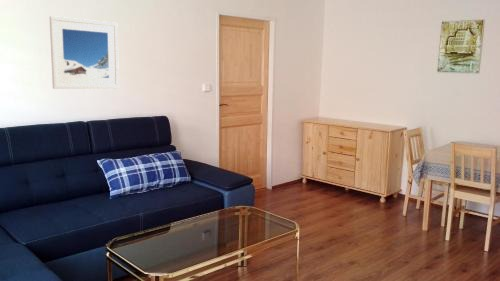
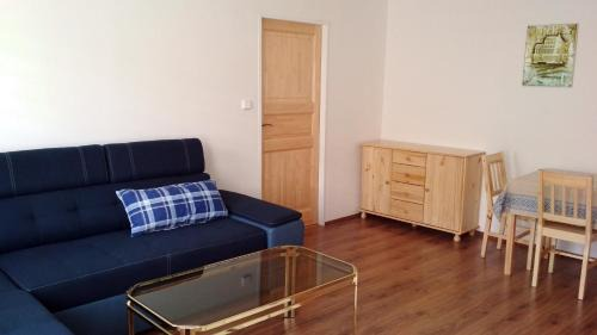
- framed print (86, 54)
